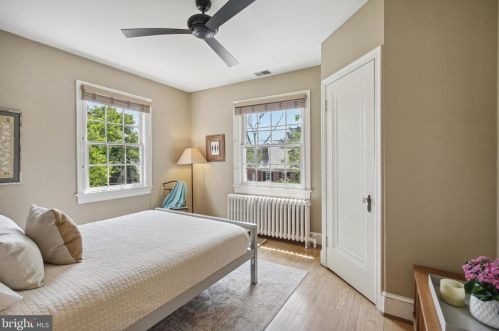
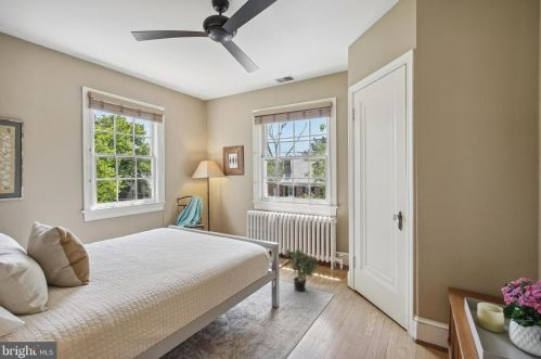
+ potted plant (299, 269)
